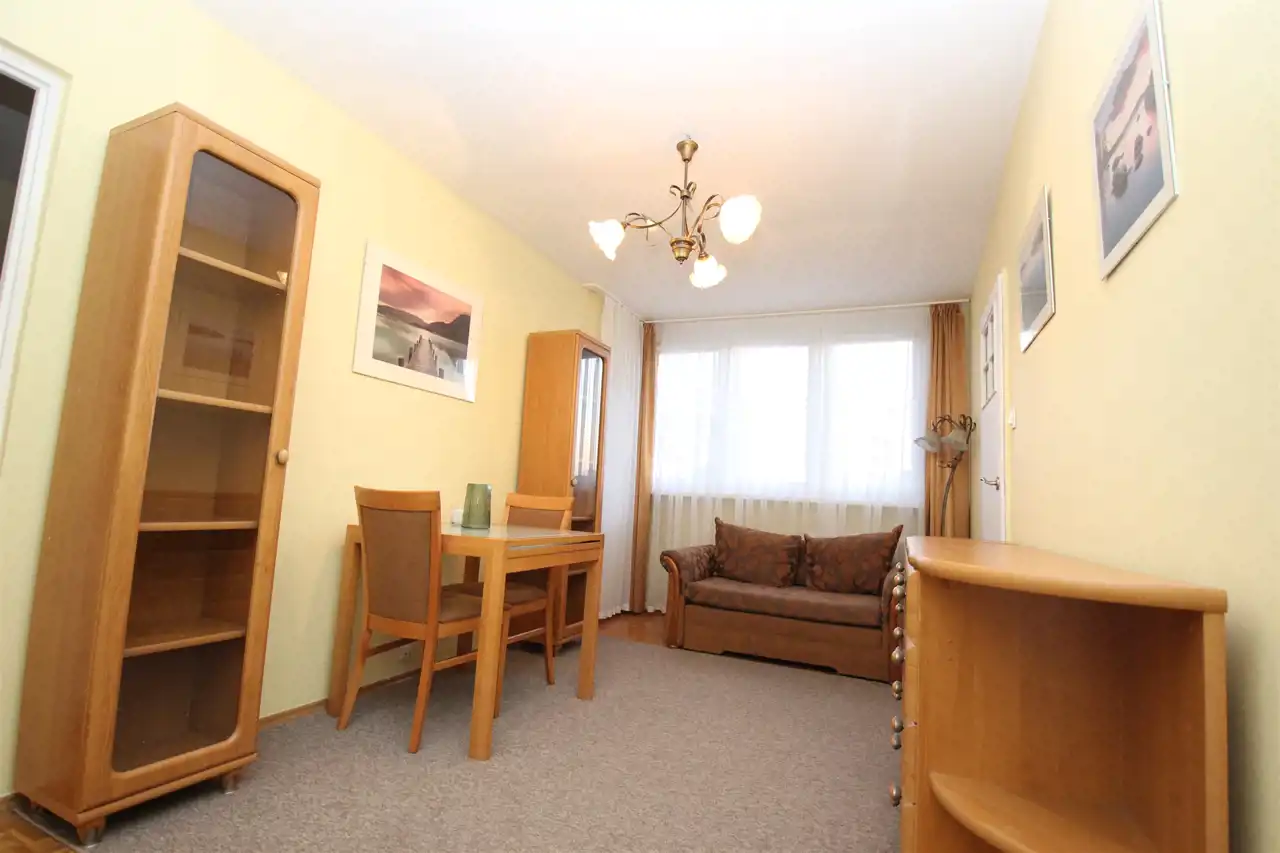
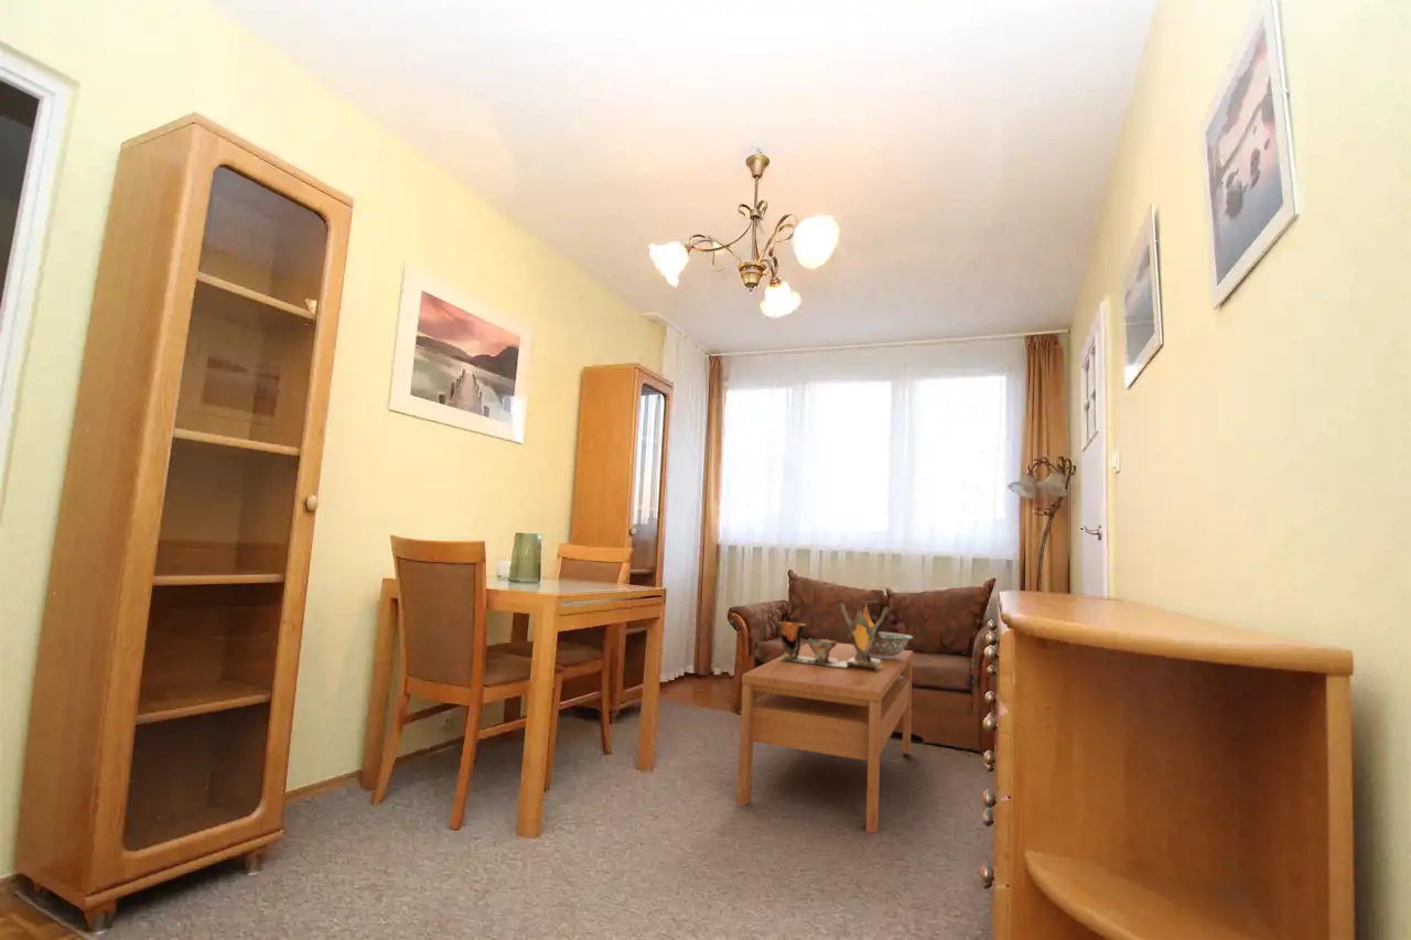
+ coffee table (838, 717)
+ pottery (827, 639)
+ decorative bowl (882, 645)
